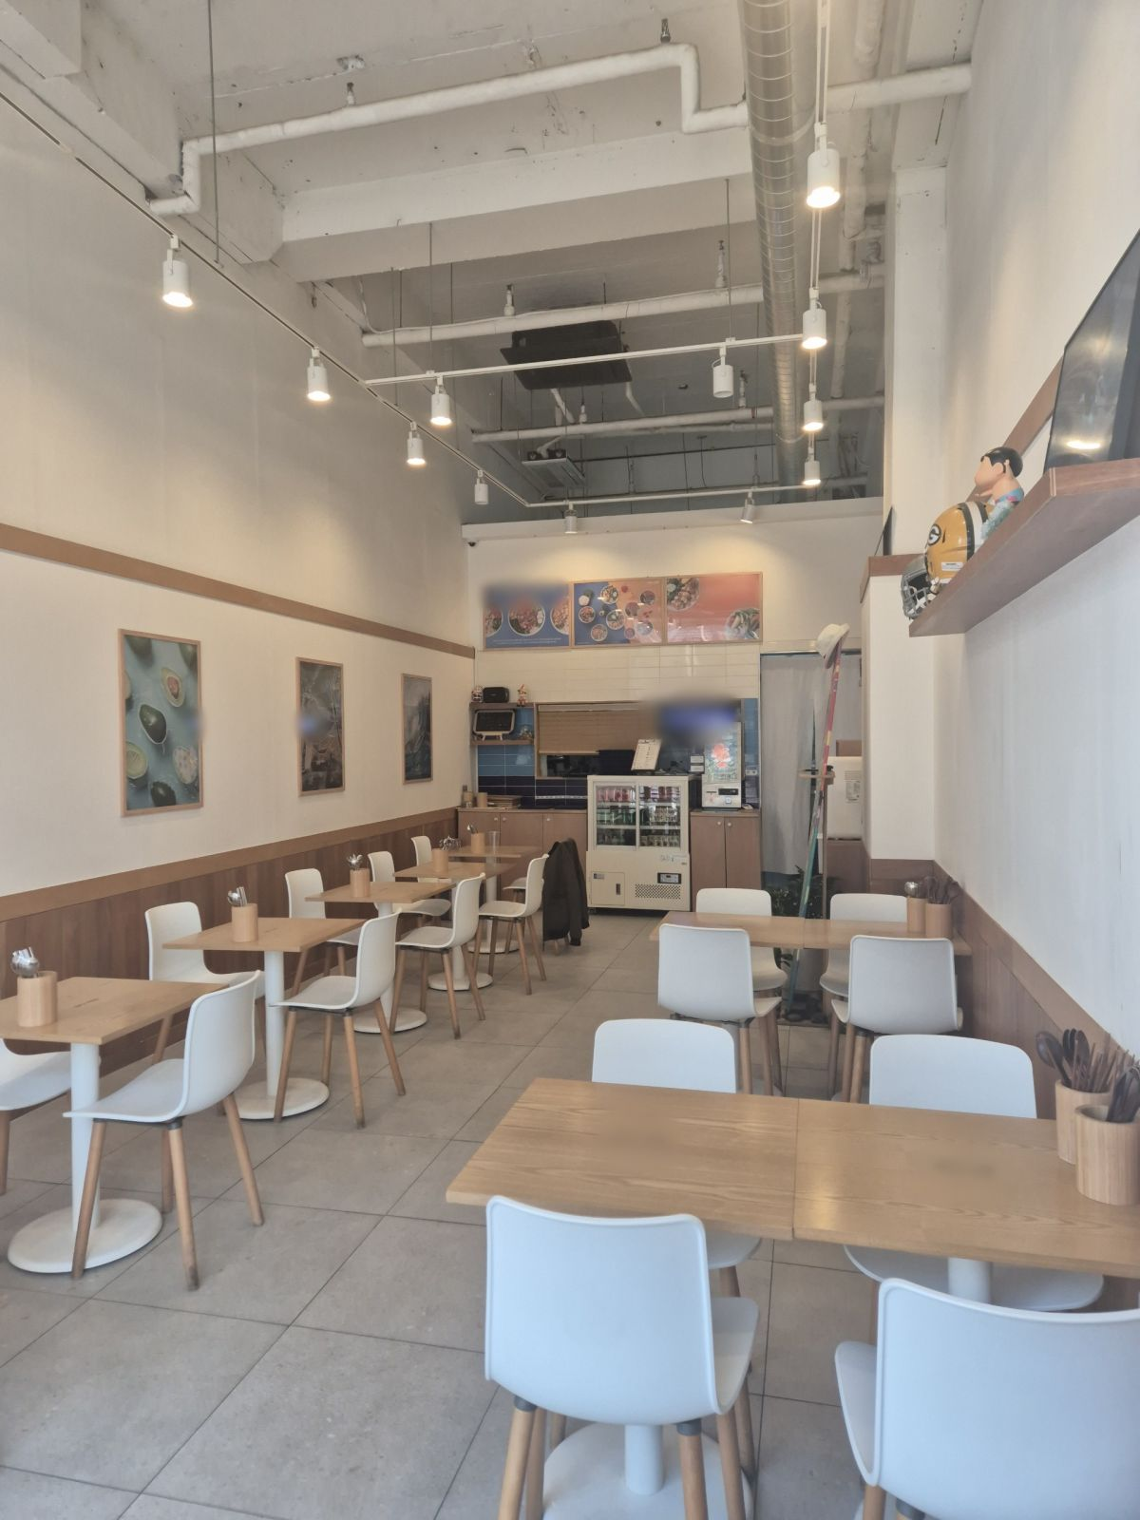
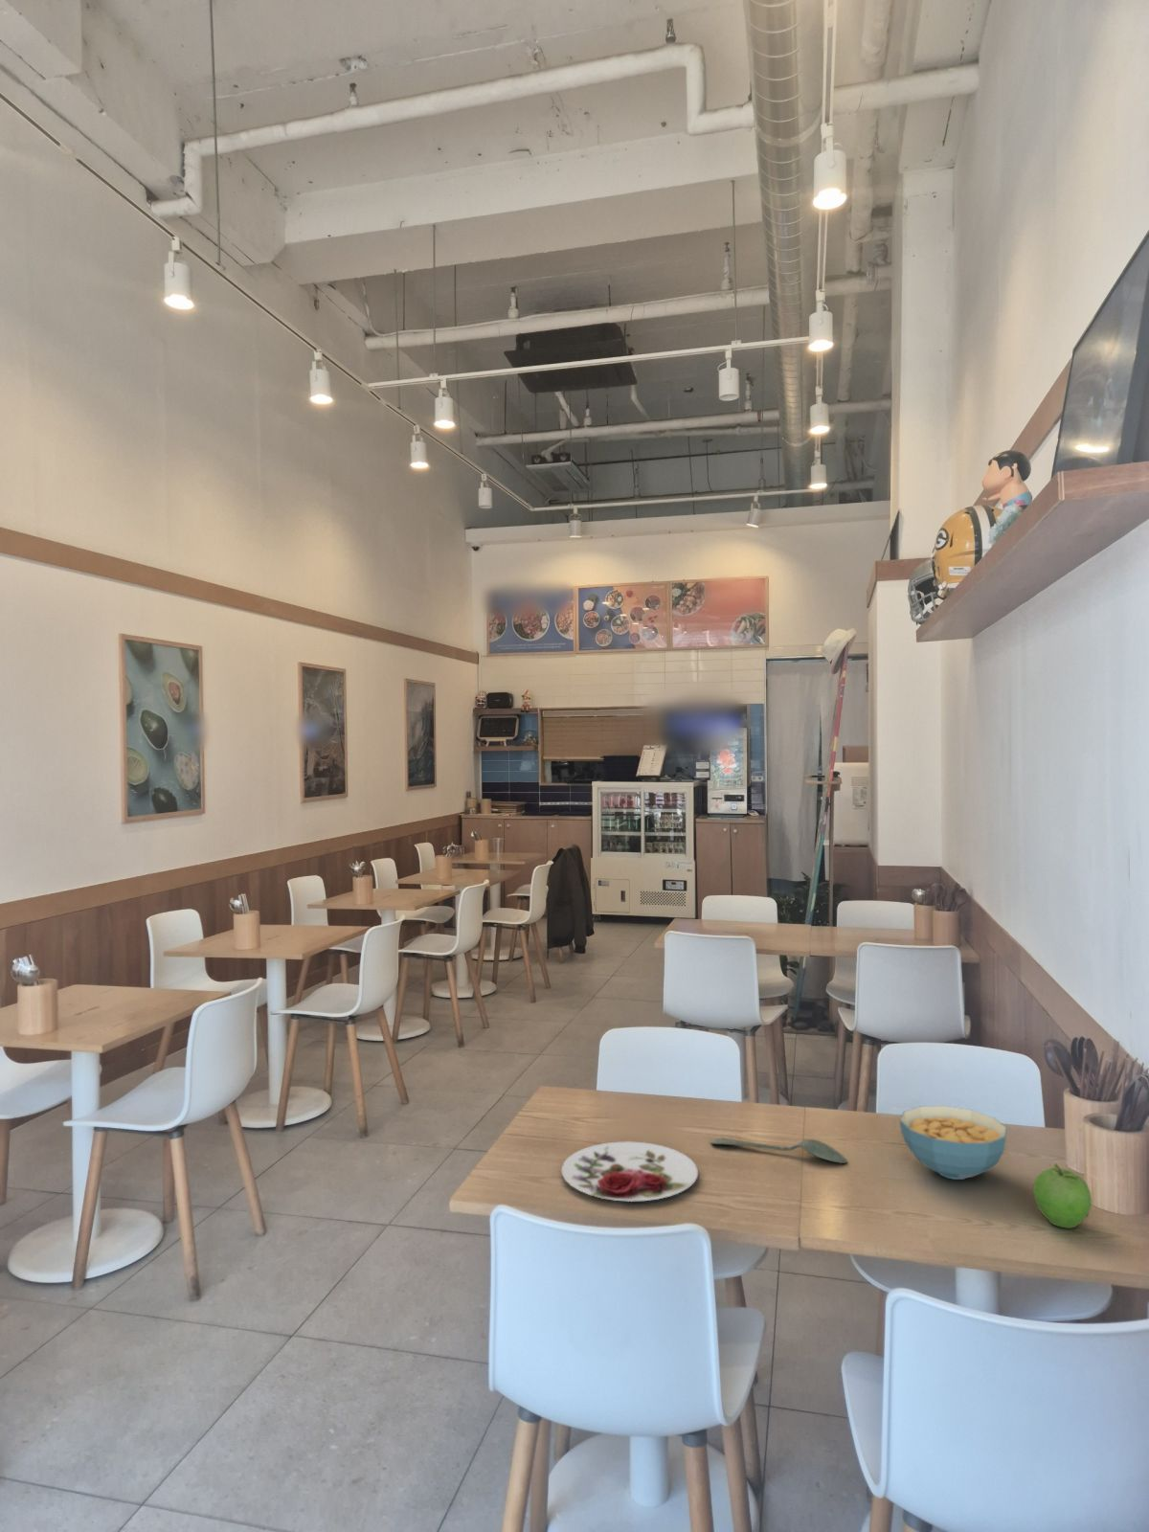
+ fruit (1062, 1194)
+ cereal bowl (952, 1148)
+ spoon (776, 1146)
+ plate (629, 1168)
